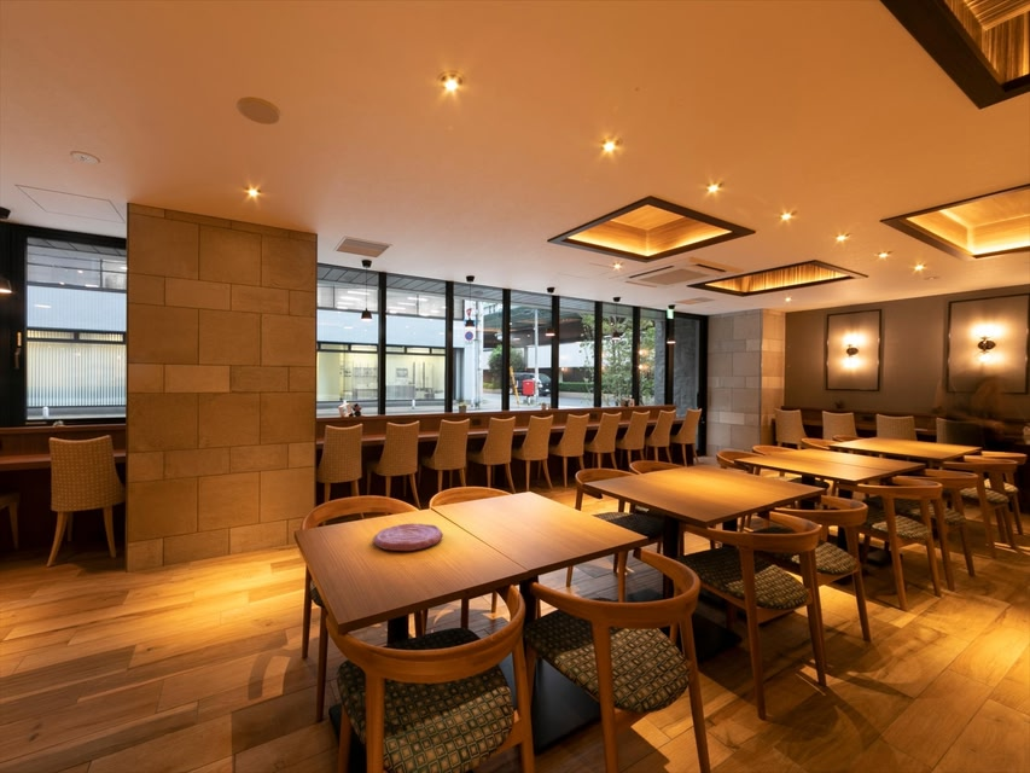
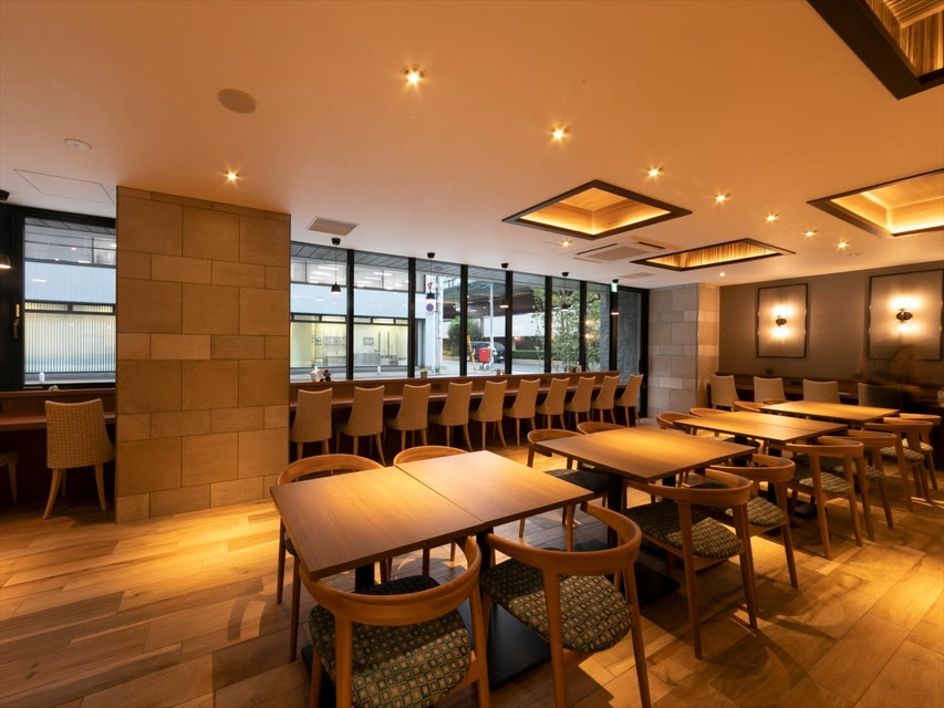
- plate (408, 535)
